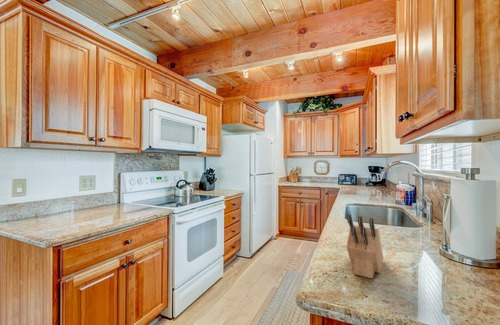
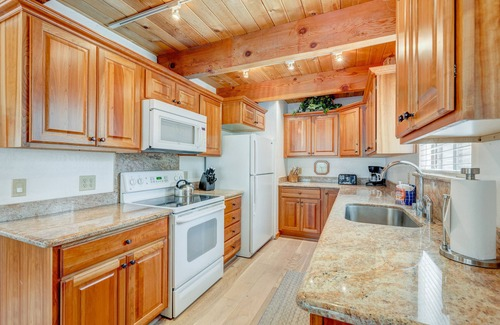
- knife block (365, 240)
